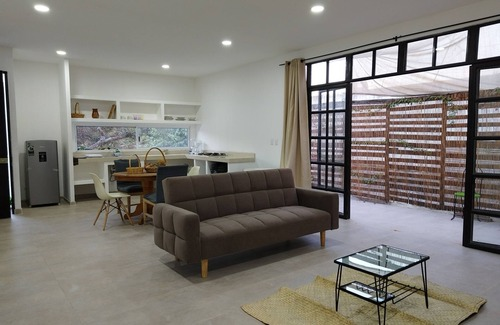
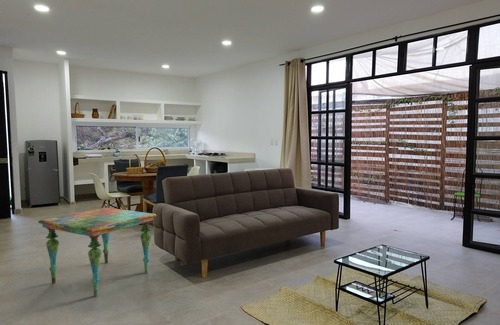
+ side table (100, 245)
